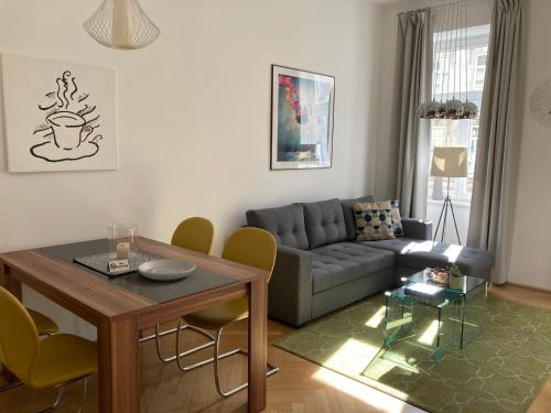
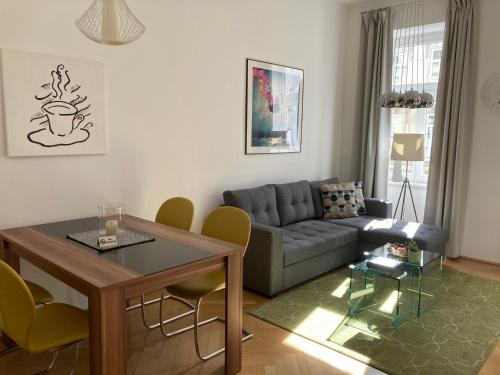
- plate (166, 270)
